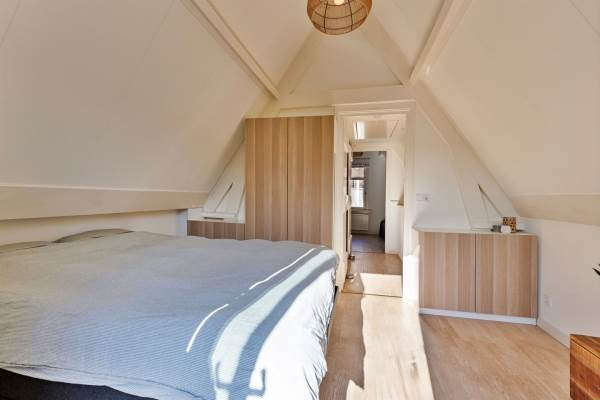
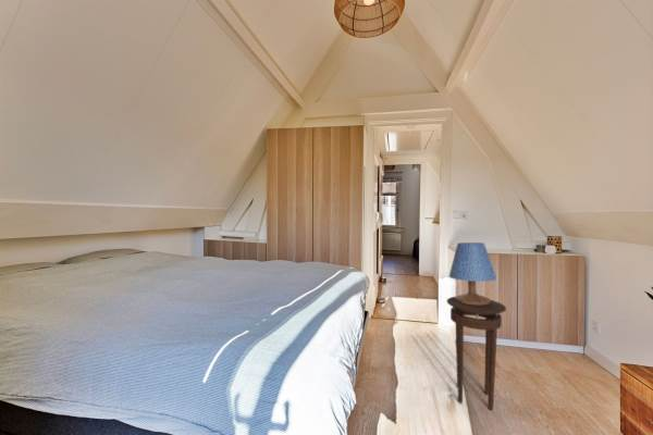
+ stool (485, 350)
+ table lamp (472, 272)
